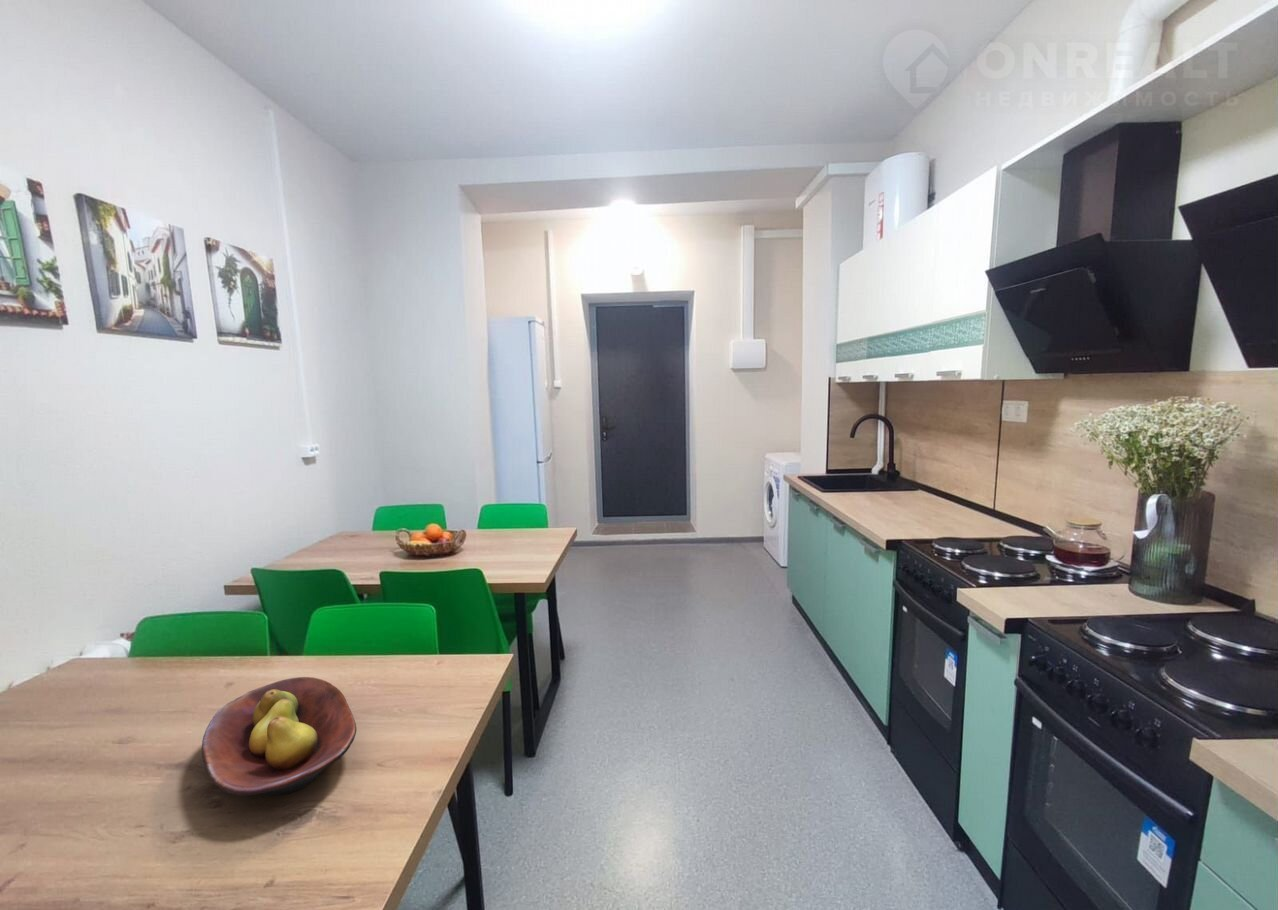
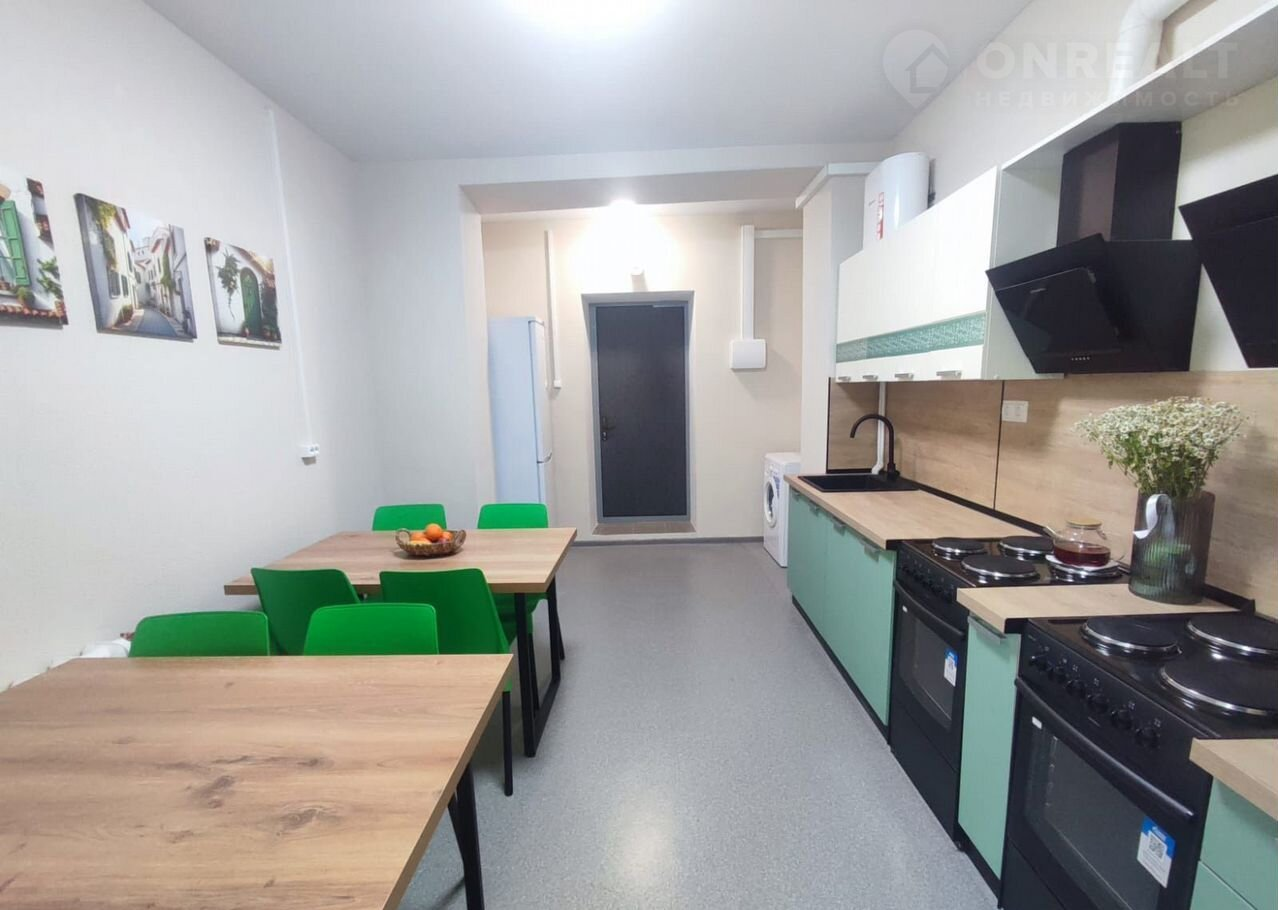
- fruit bowl (281, 727)
